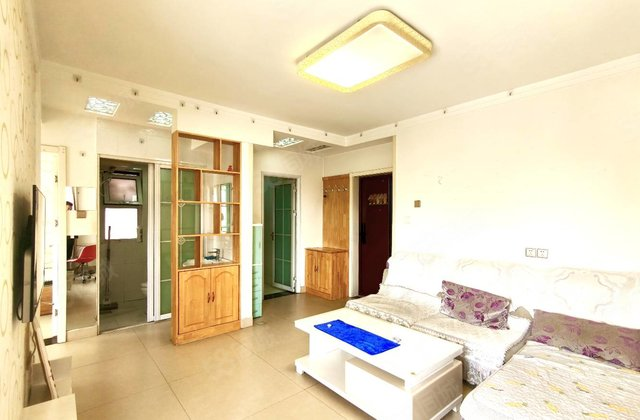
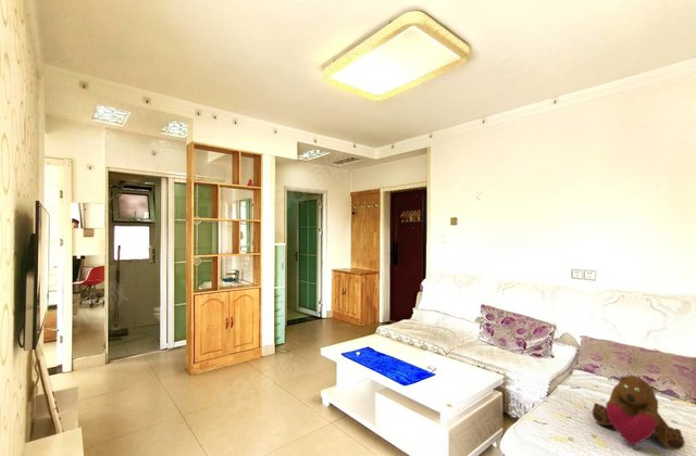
+ bear (634, 405)
